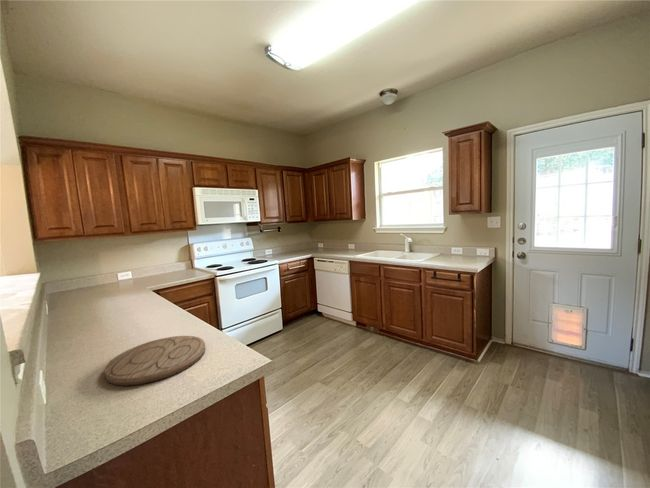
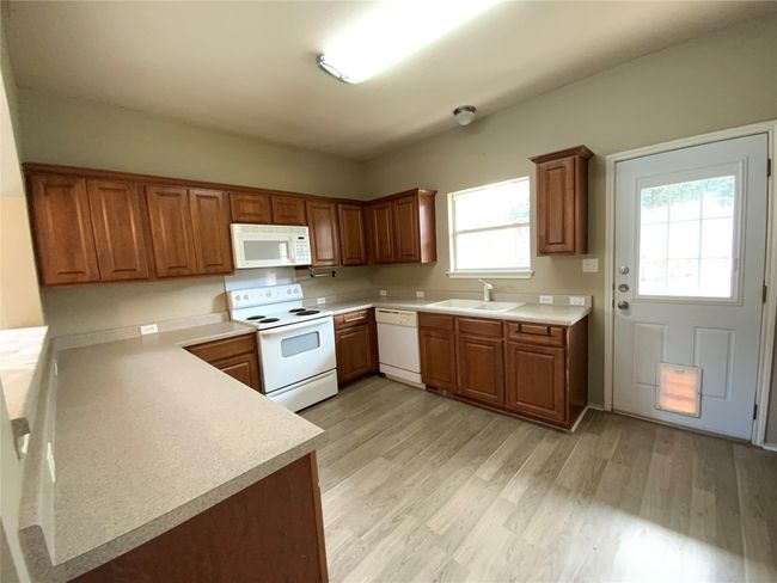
- cutting board (159, 356)
